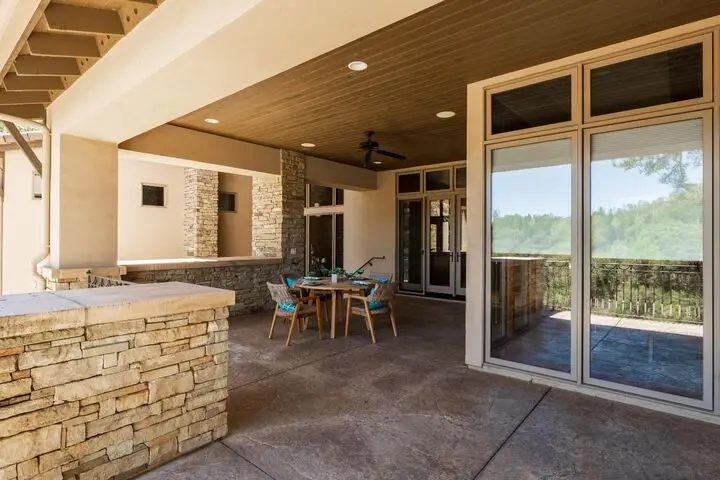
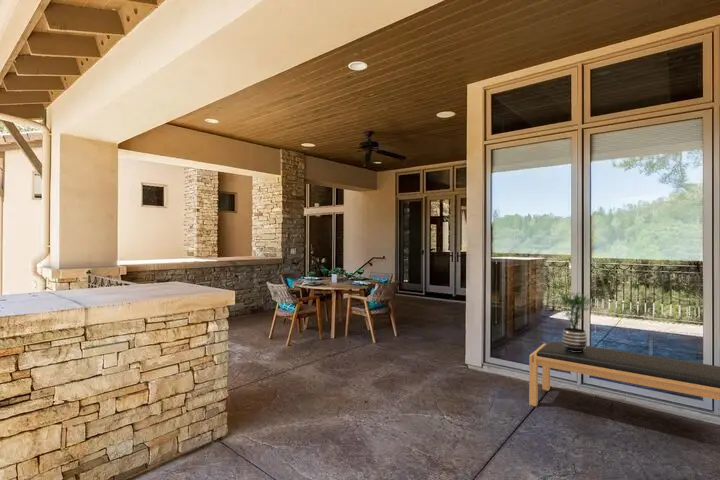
+ bench (628, 382)
+ potted plant (574, 319)
